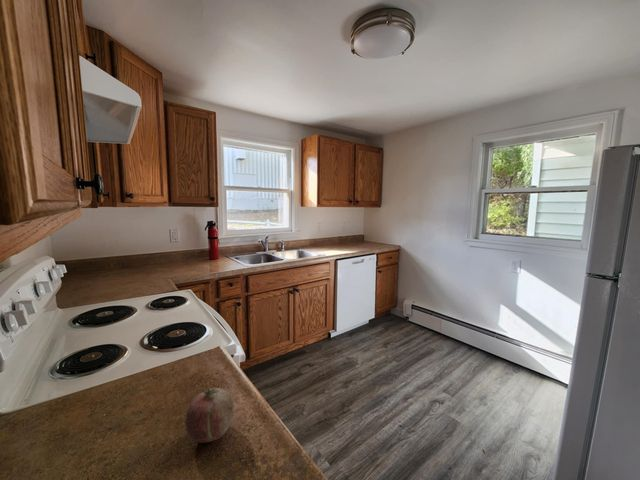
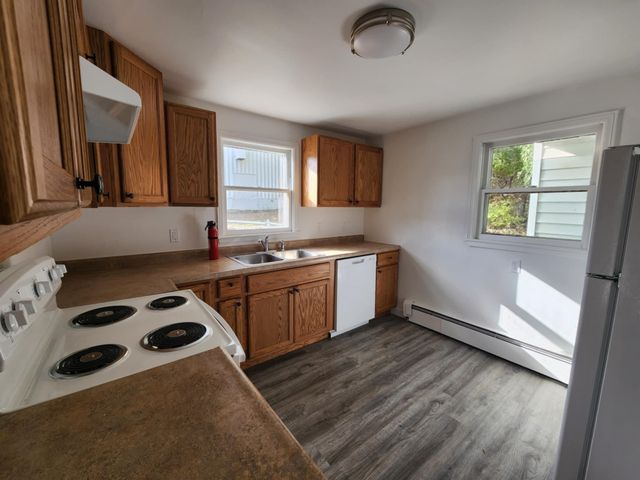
- fruit (210, 411)
